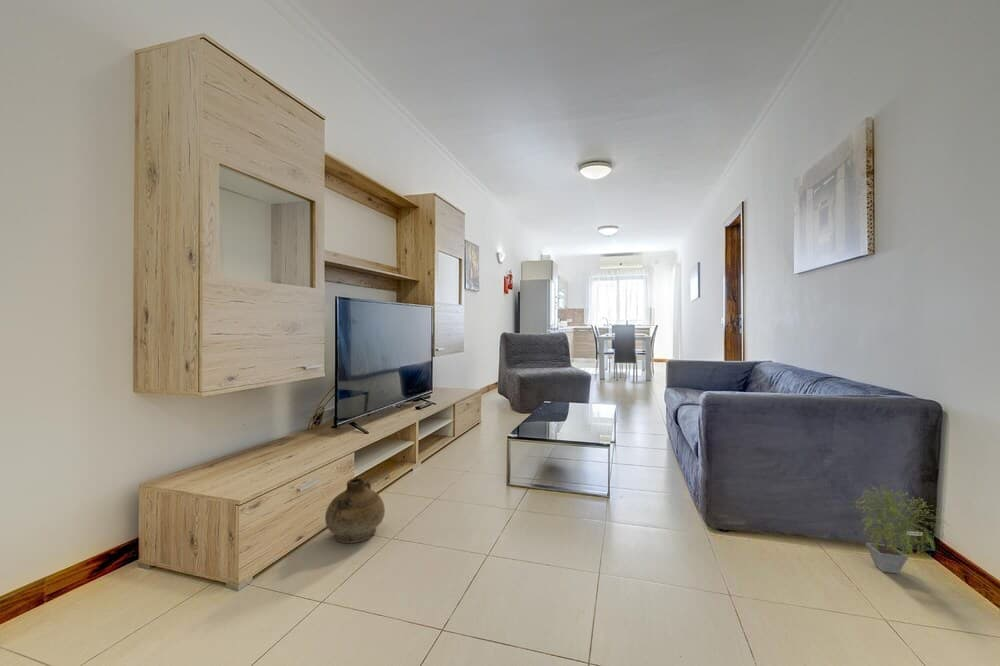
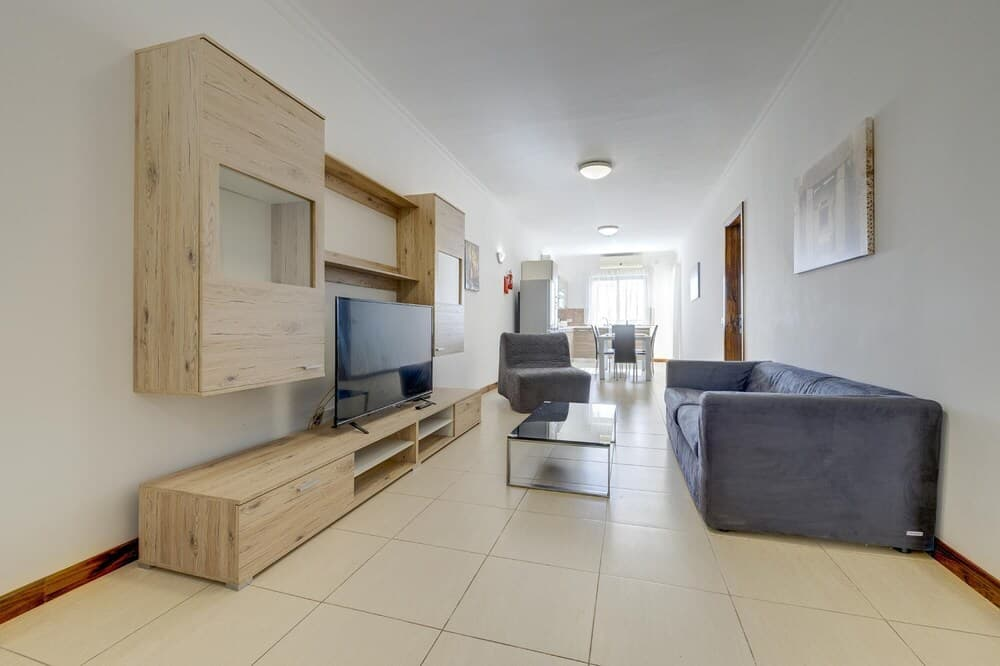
- potted plant (895, 526)
- ceramic jug (355, 507)
